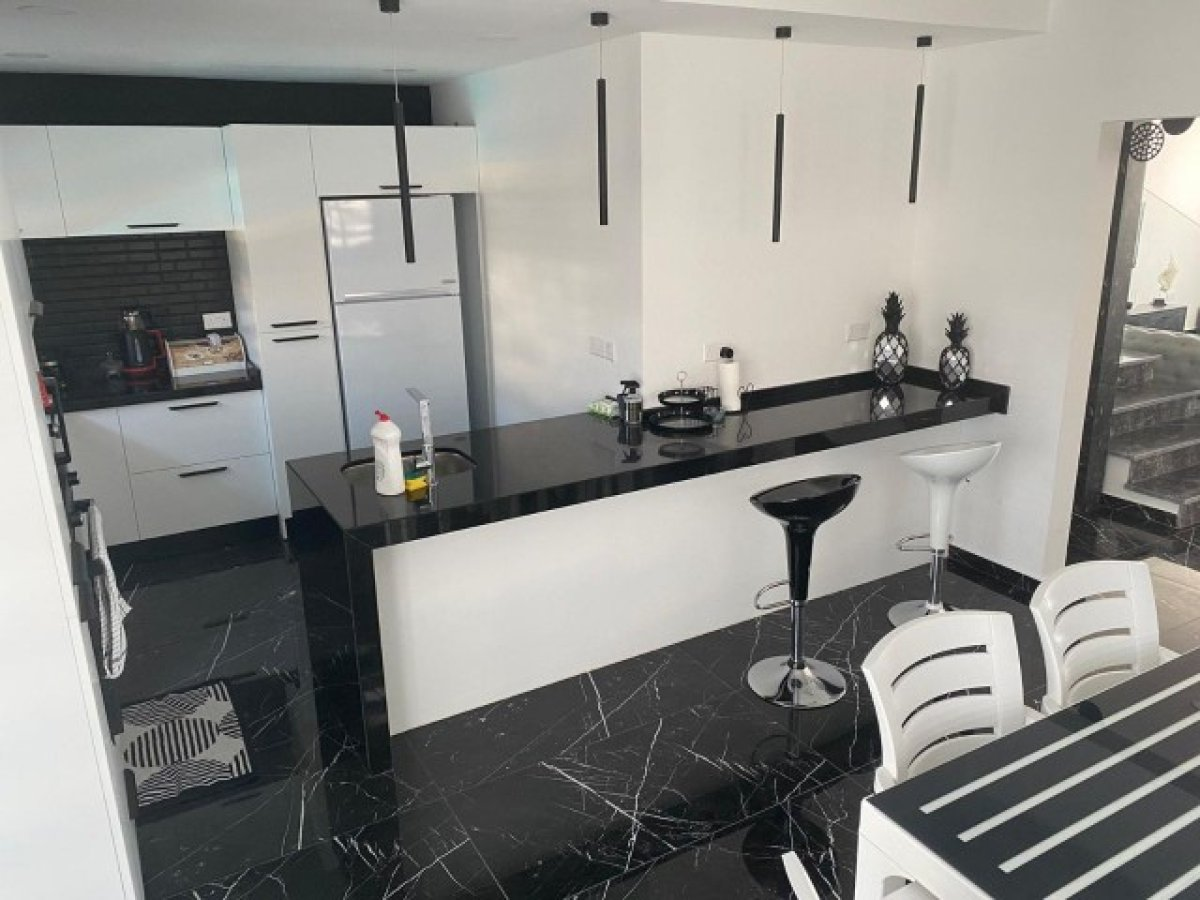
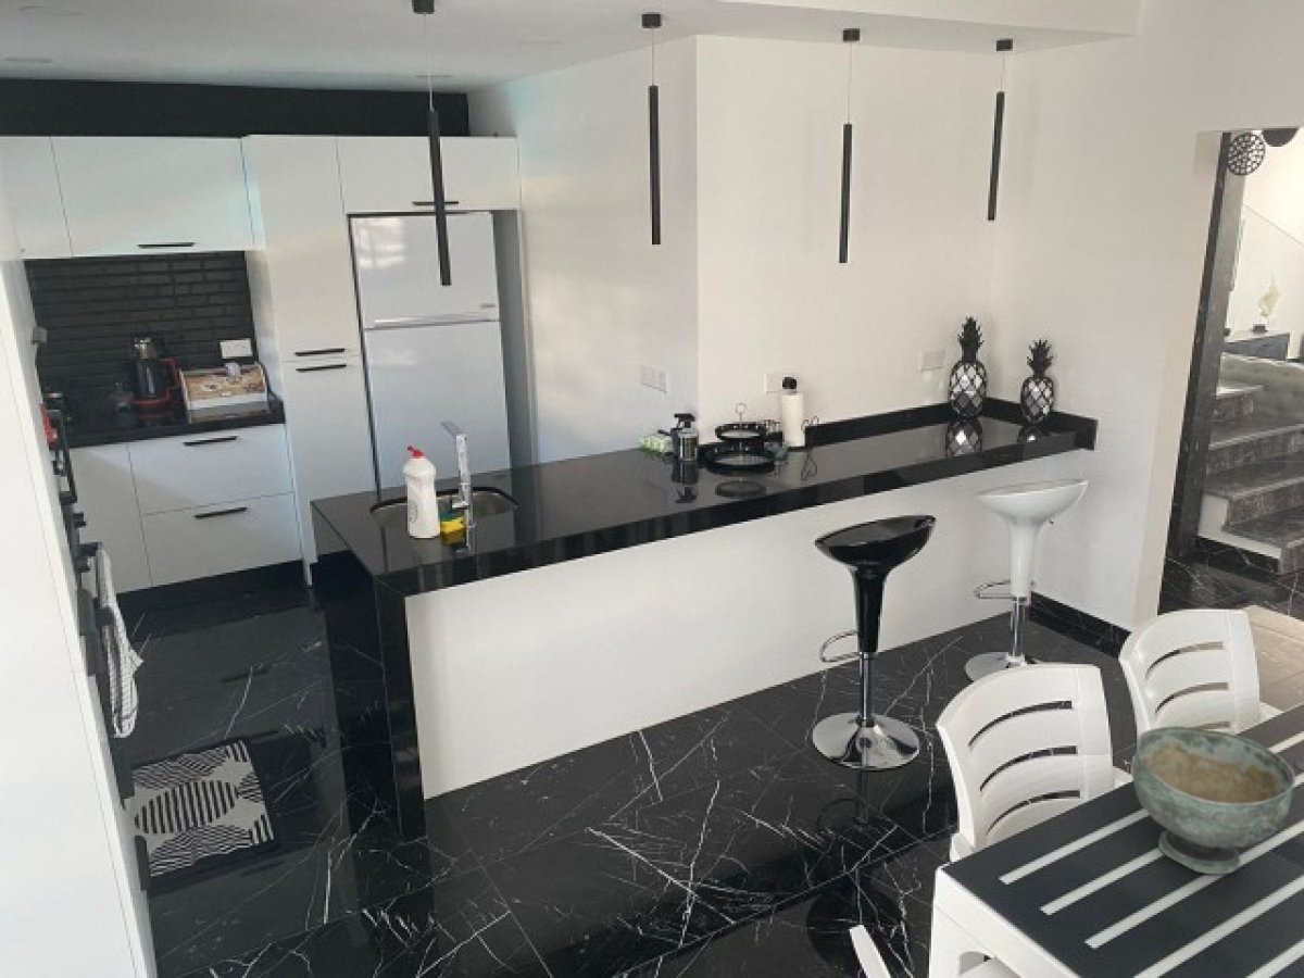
+ decorative bowl (1206, 806)
